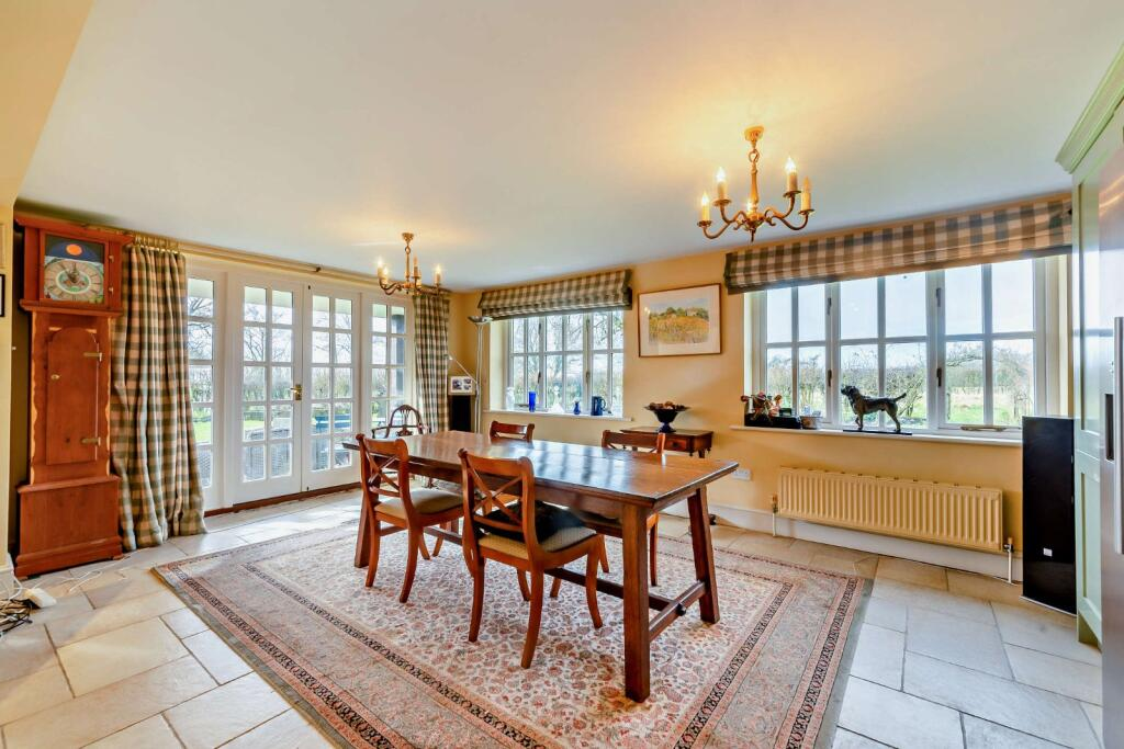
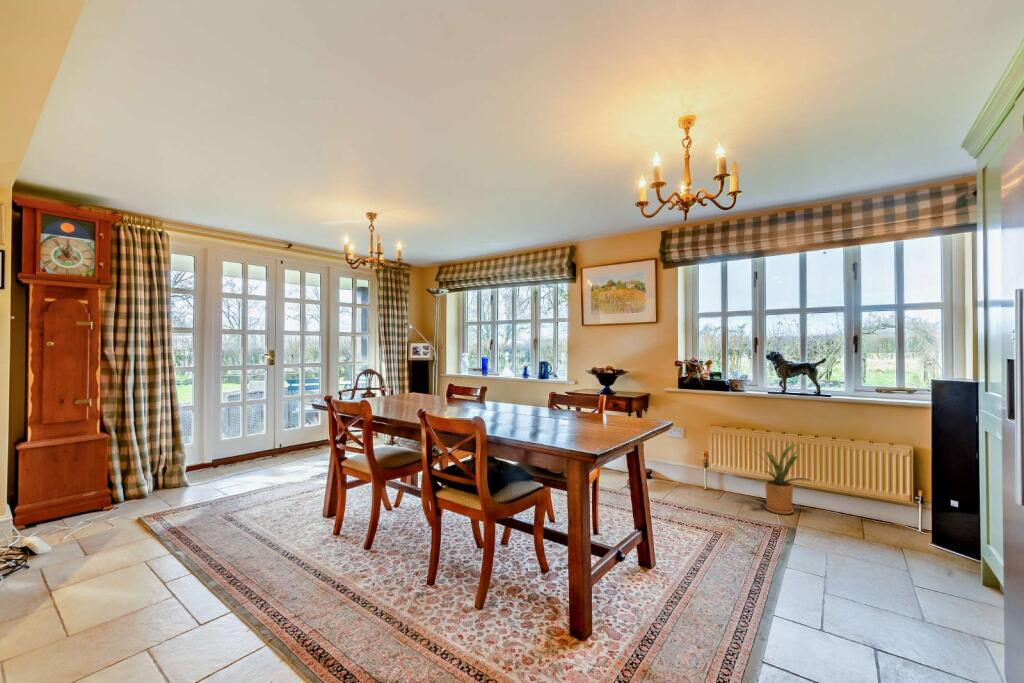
+ house plant (777, 474)
